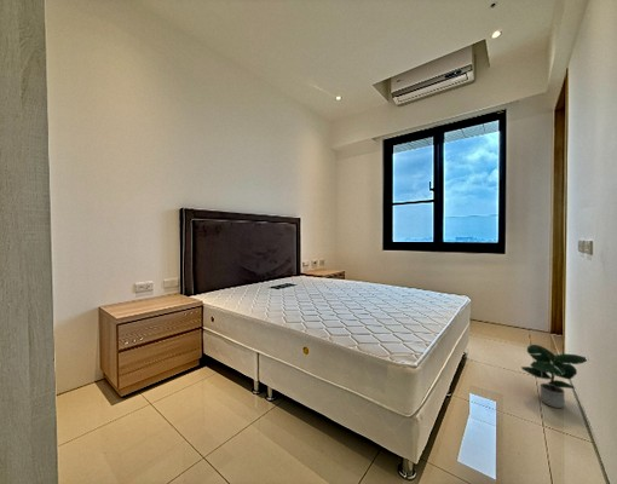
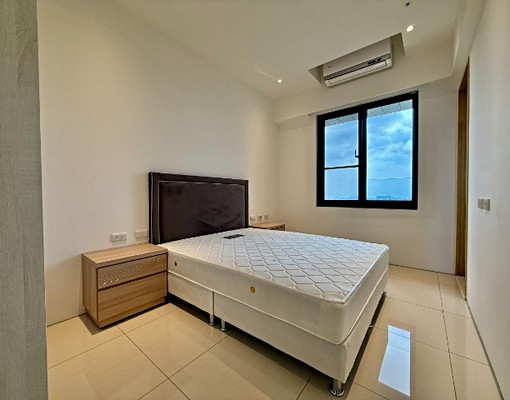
- potted plant (553, 378)
